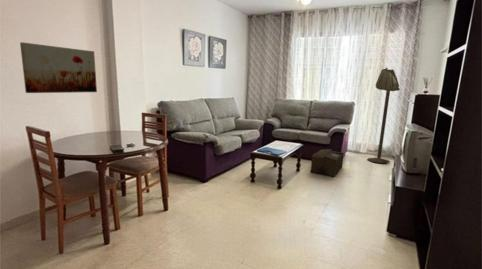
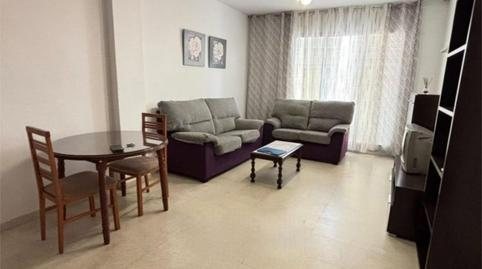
- floor lamp (384, 115)
- cardboard box (327, 161)
- wall art (63, 70)
